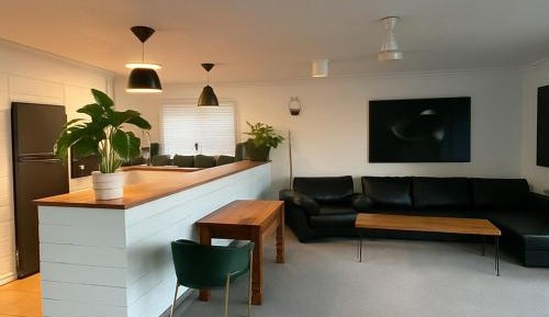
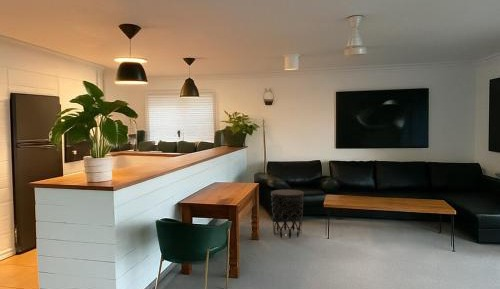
+ side table (287, 213)
